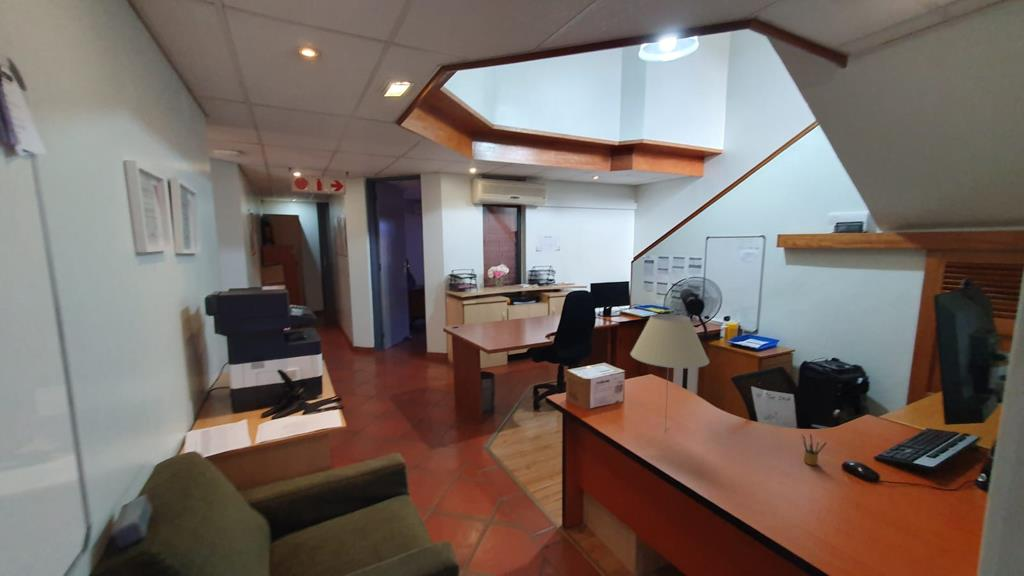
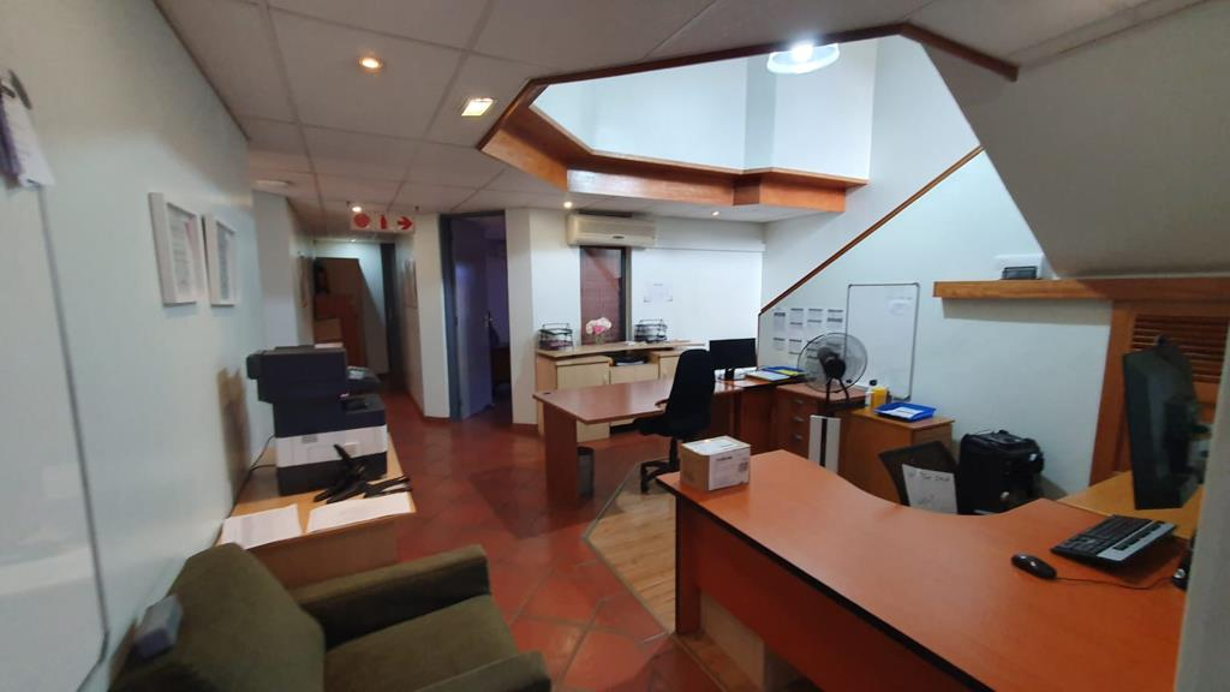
- pencil box (812, 449)
- table lamp (667, 373)
